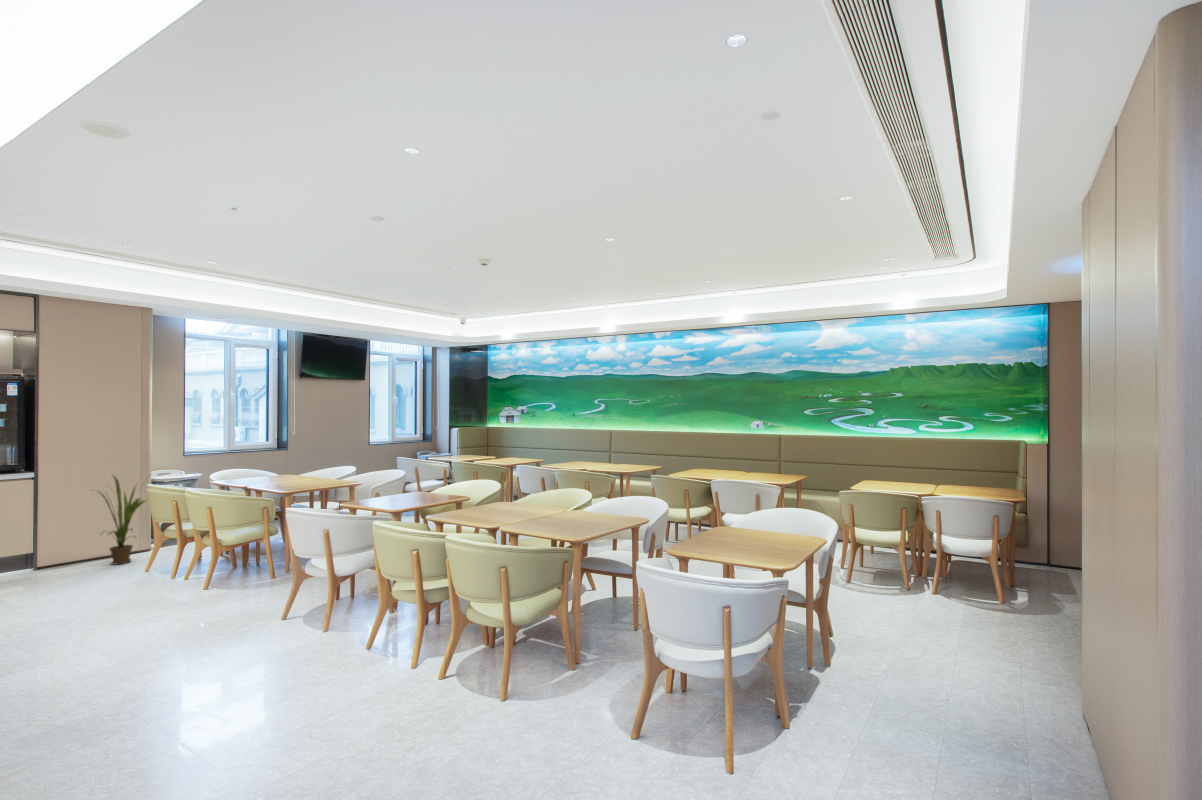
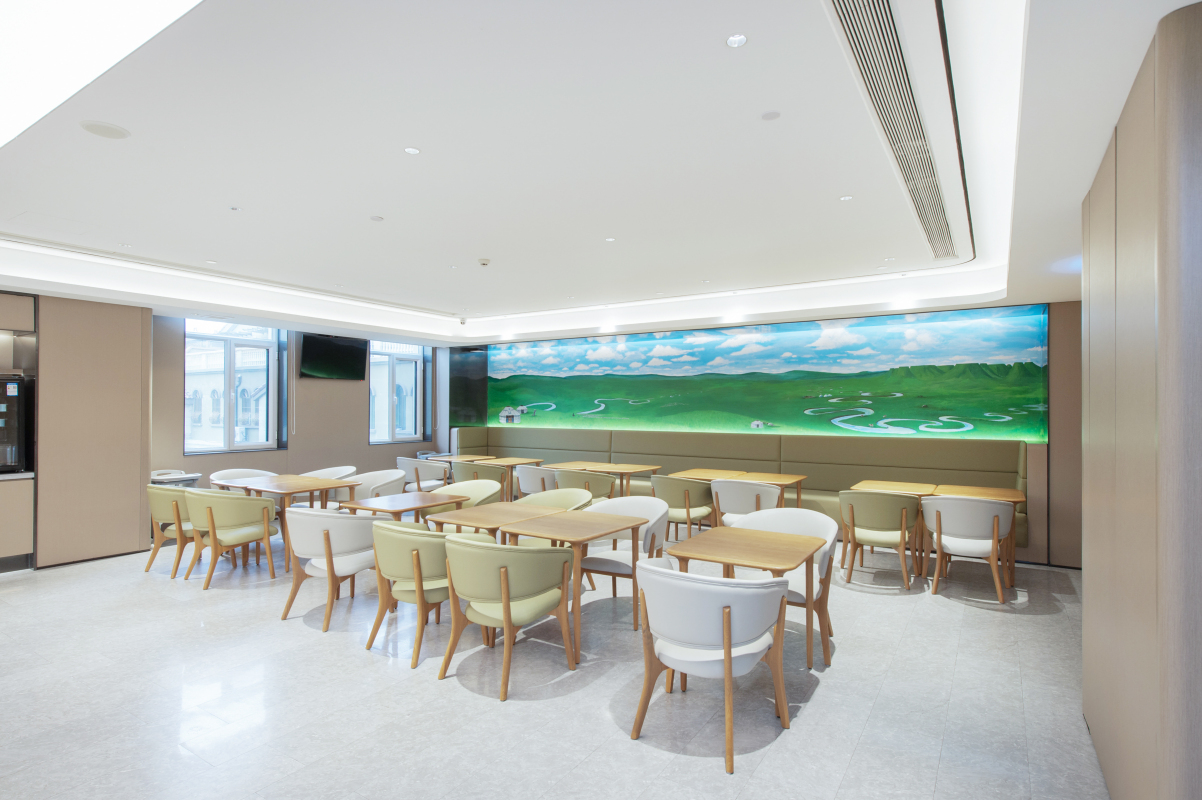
- house plant (118, 518)
